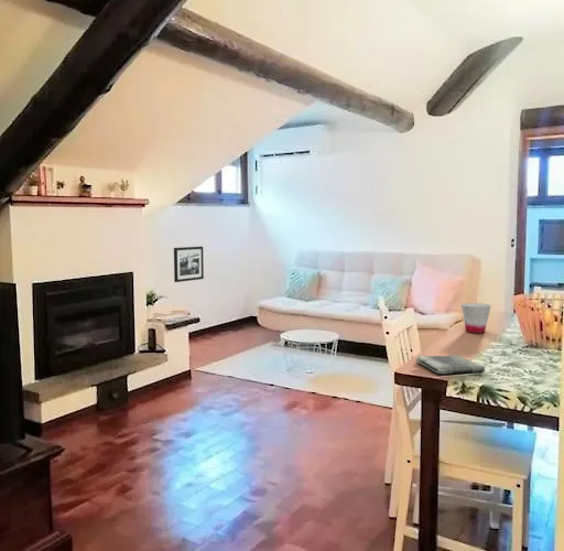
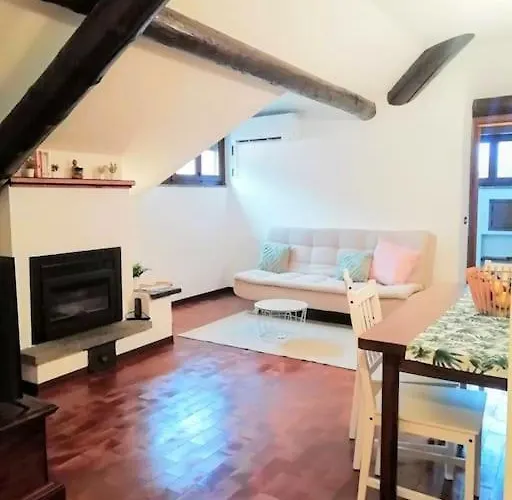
- picture frame (188, 263)
- cup (475, 317)
- dish towel (448, 363)
